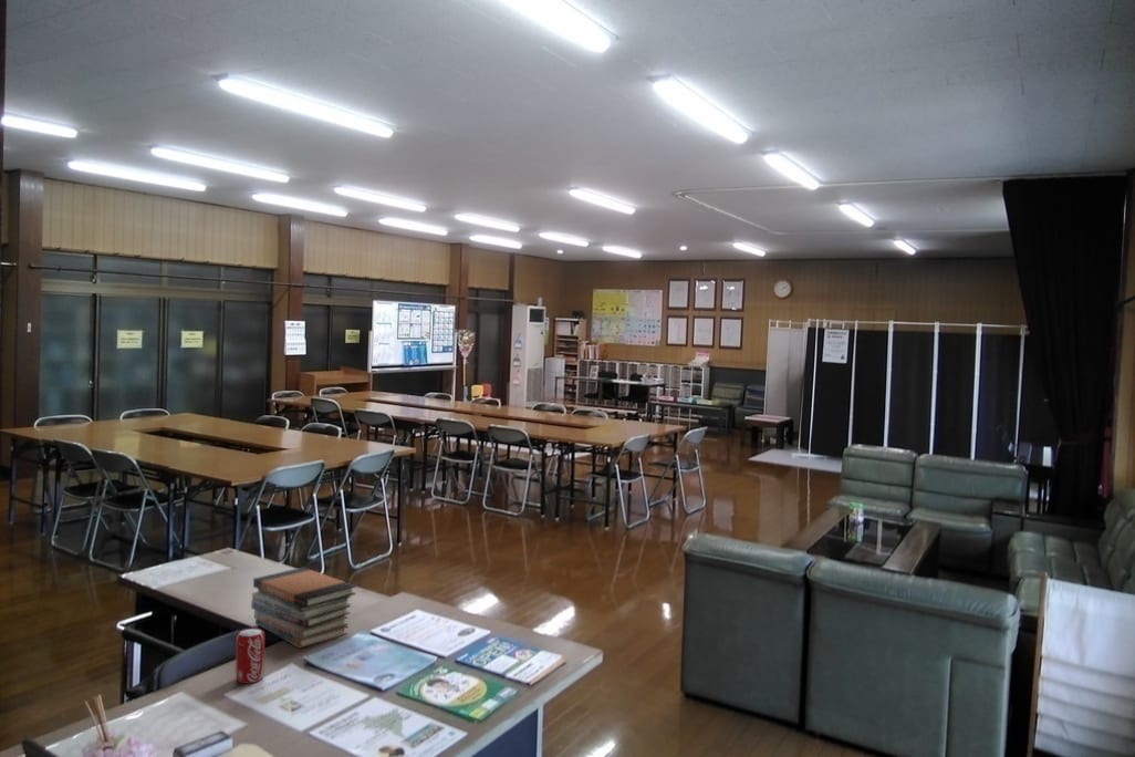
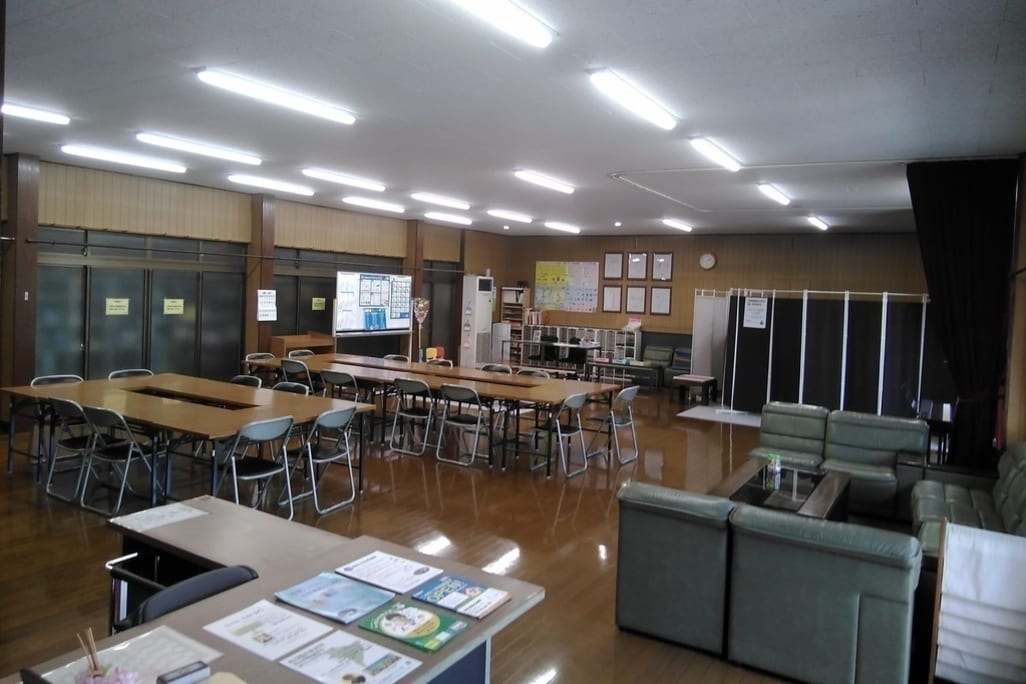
- book stack (302, 604)
- beverage can (250, 654)
